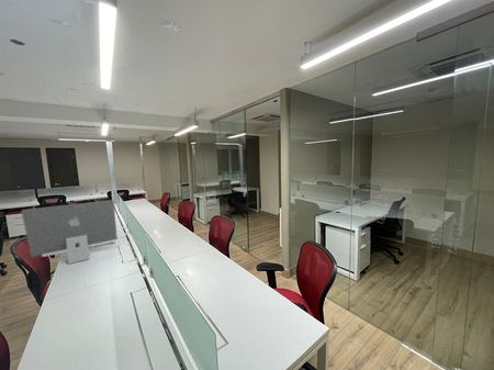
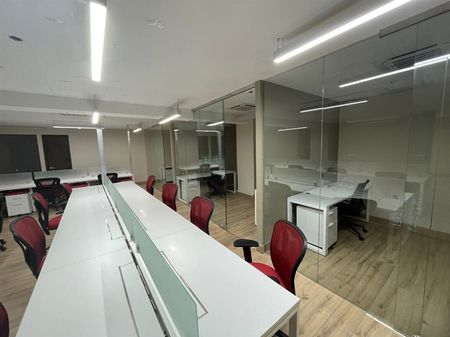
- computer monitor (77, 227)
